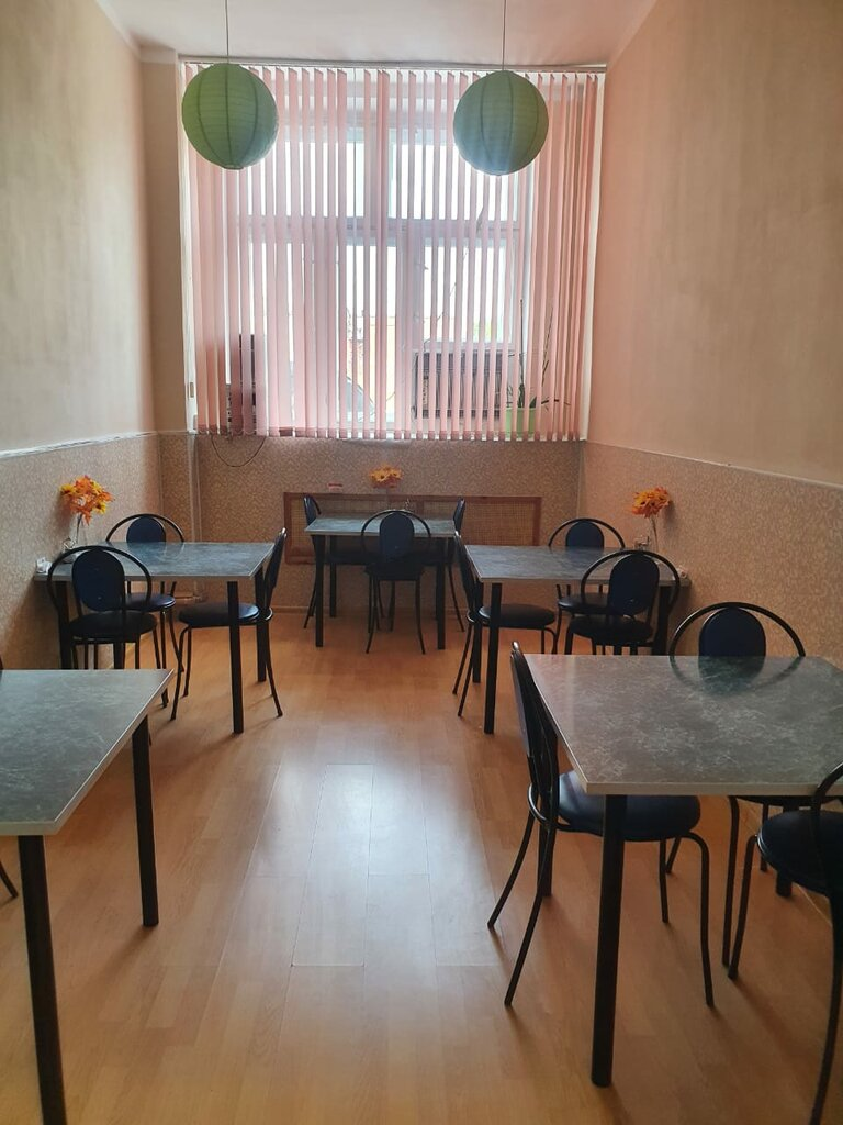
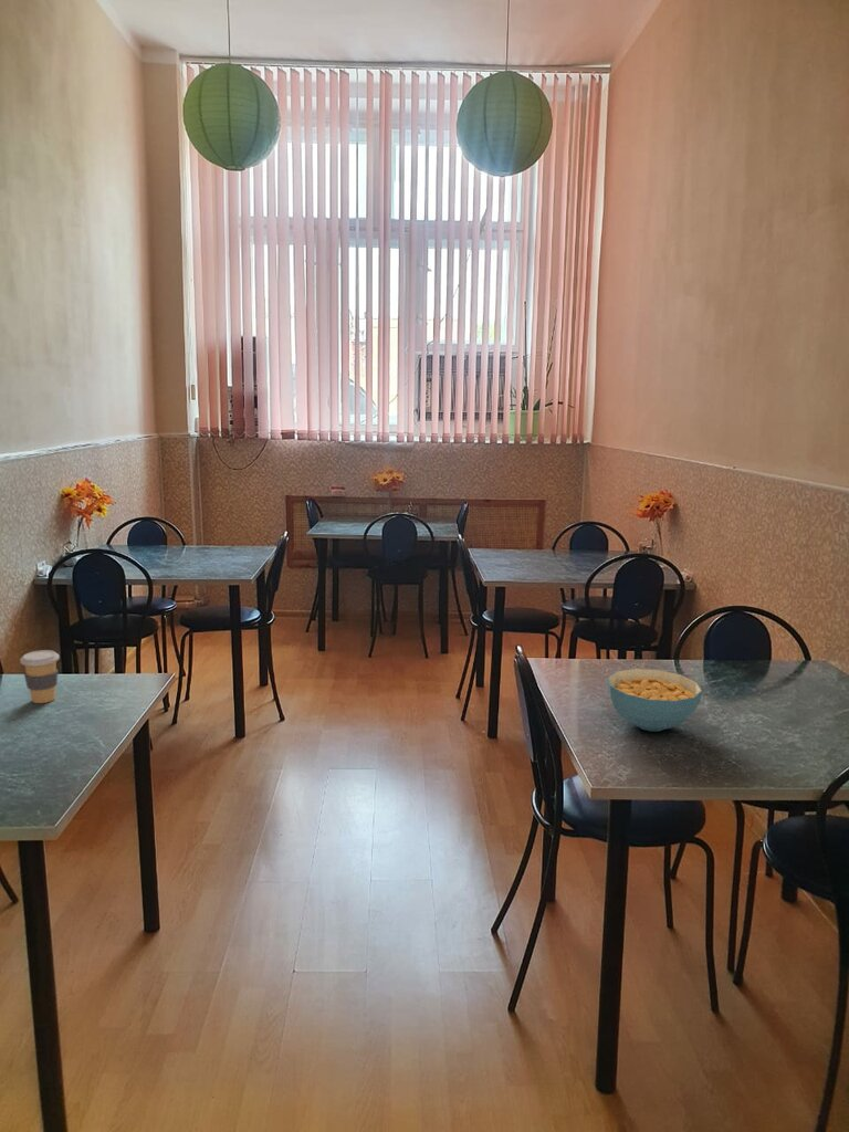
+ cereal bowl (652, 704)
+ coffee cup (41, 677)
